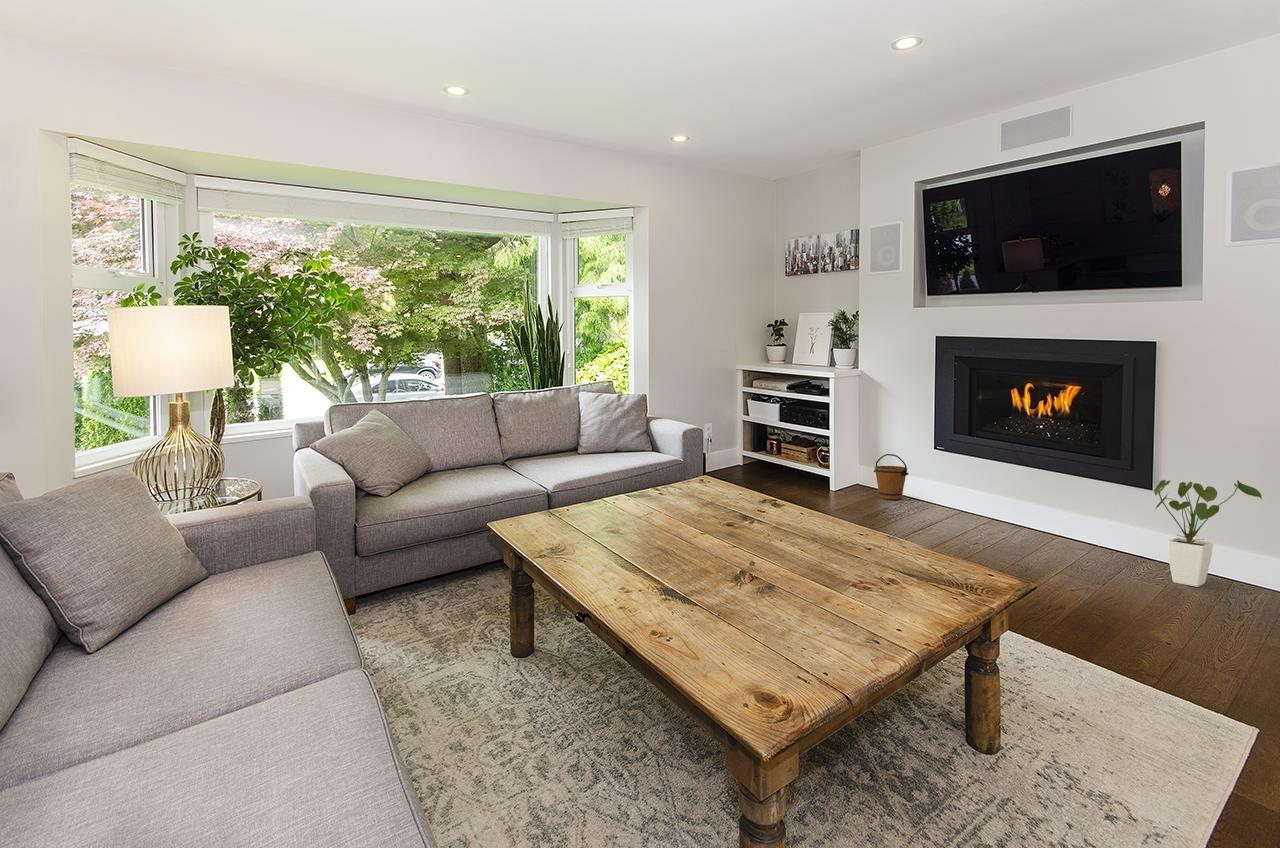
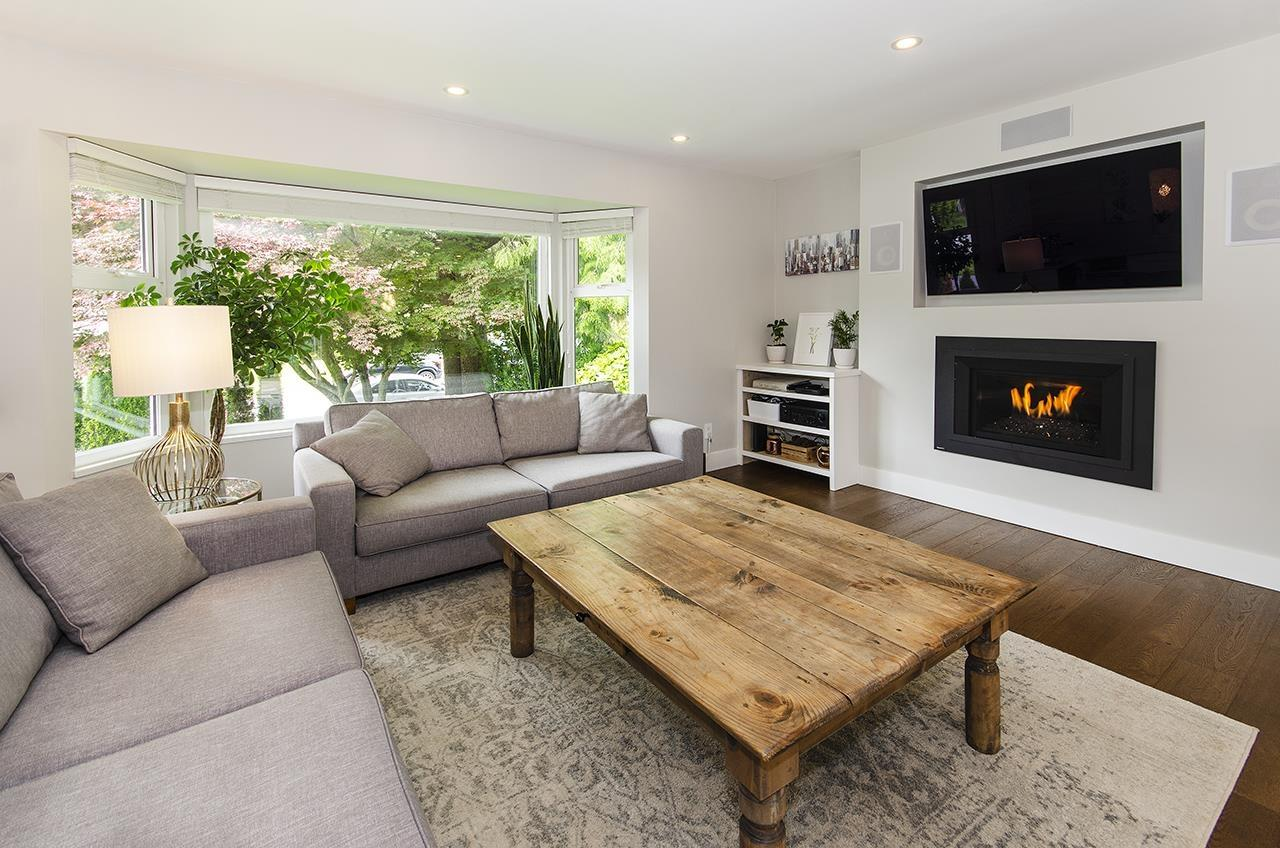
- bucket (890, 476)
- house plant (1198, 530)
